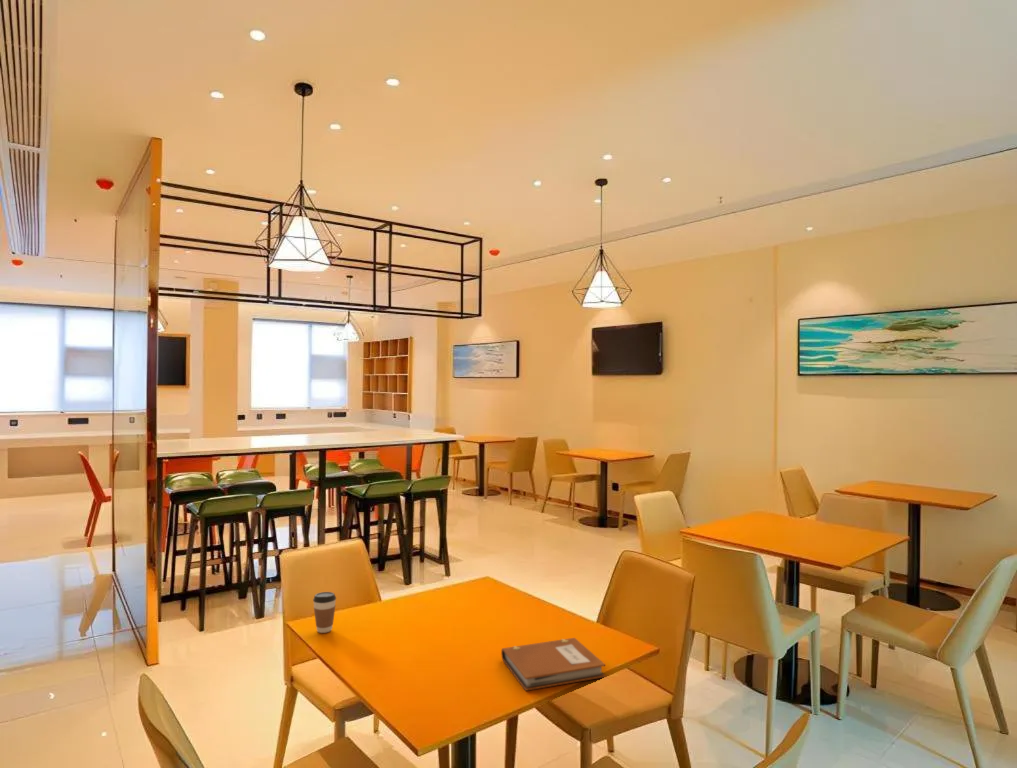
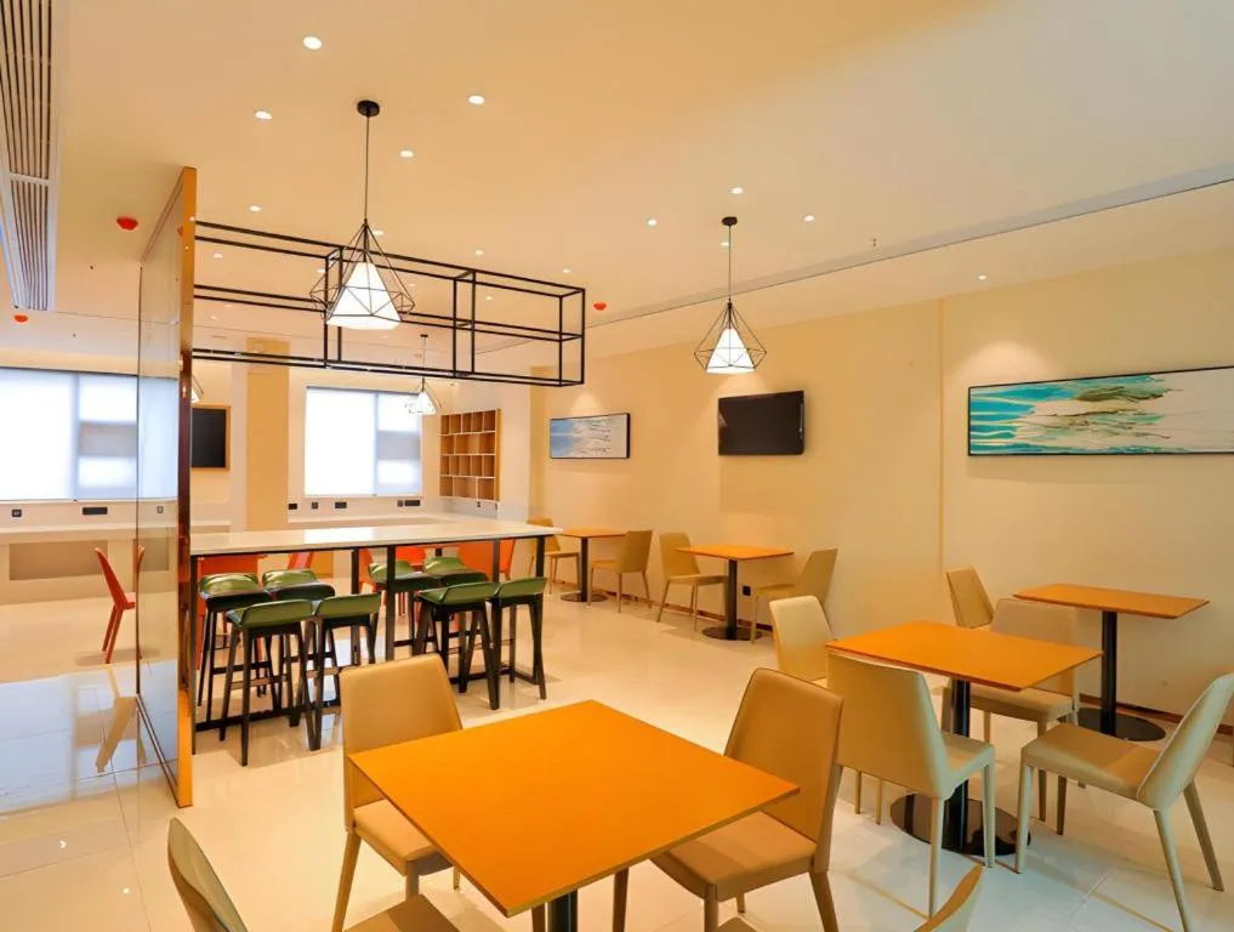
- coffee cup (324, 612)
- notebook (553, 661)
